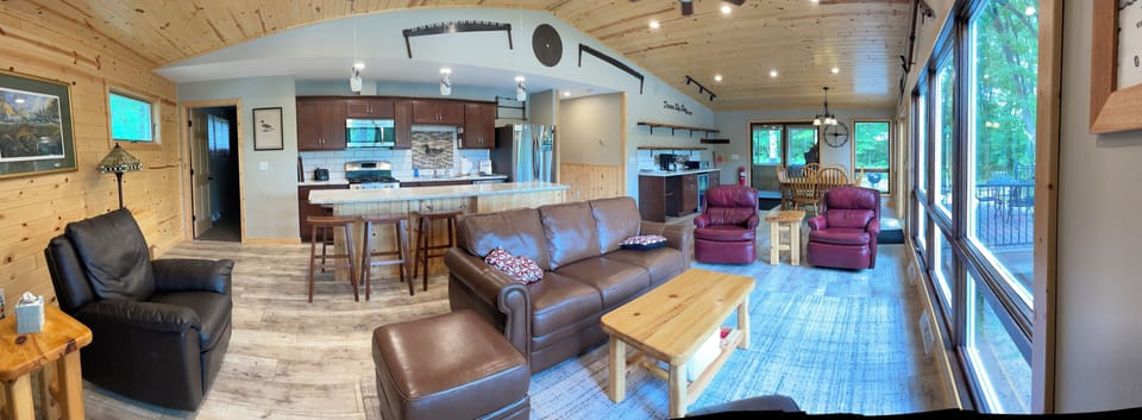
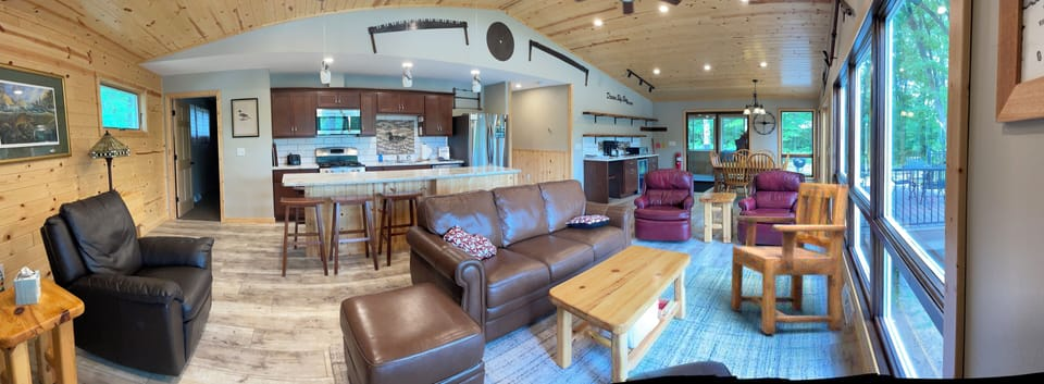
+ armchair (786, 252)
